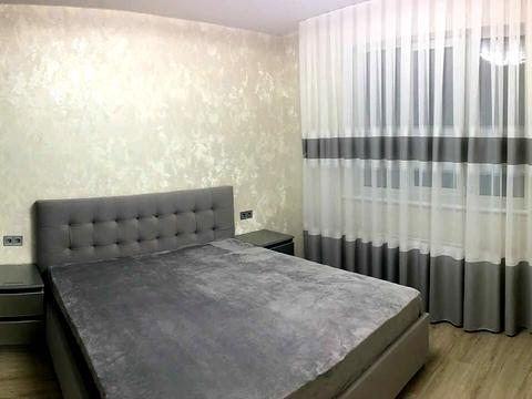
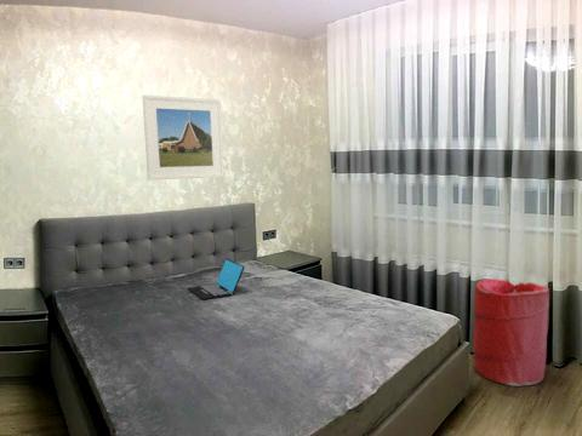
+ laptop (217, 280)
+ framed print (184, 138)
+ laundry hamper (509, 327)
